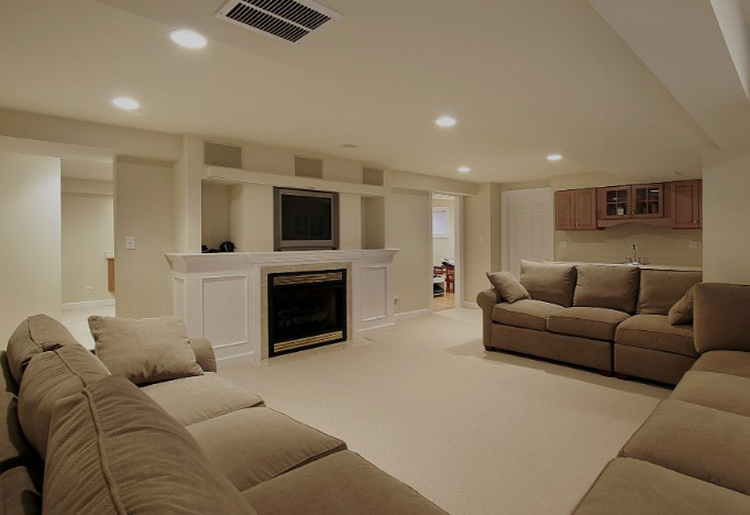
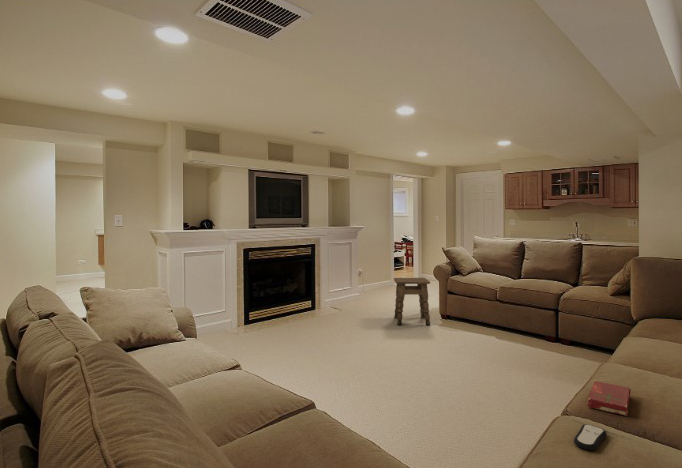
+ side table (411, 294)
+ remote control (589, 436)
+ book (609, 396)
